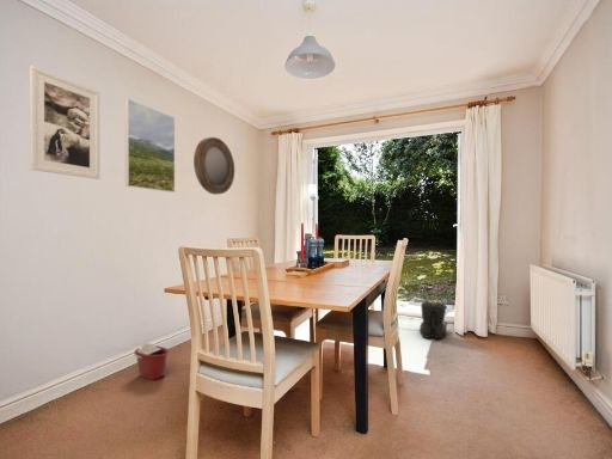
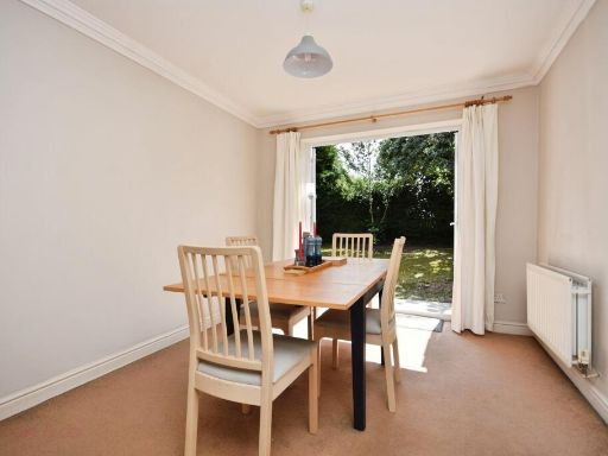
- boots (433, 317)
- home mirror (215, 166)
- bucket (152, 360)
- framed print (152, 148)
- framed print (67, 127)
